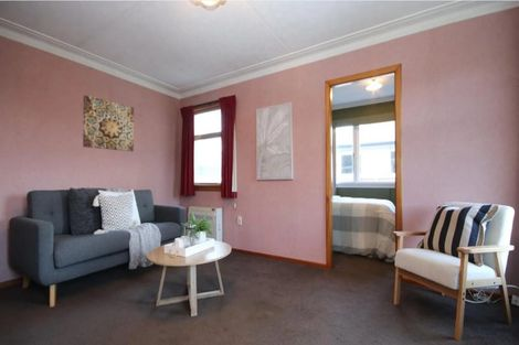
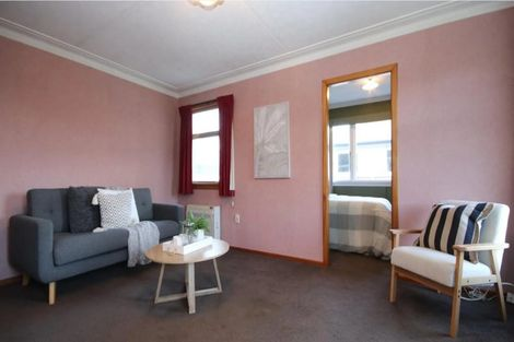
- wall art (110, 126)
